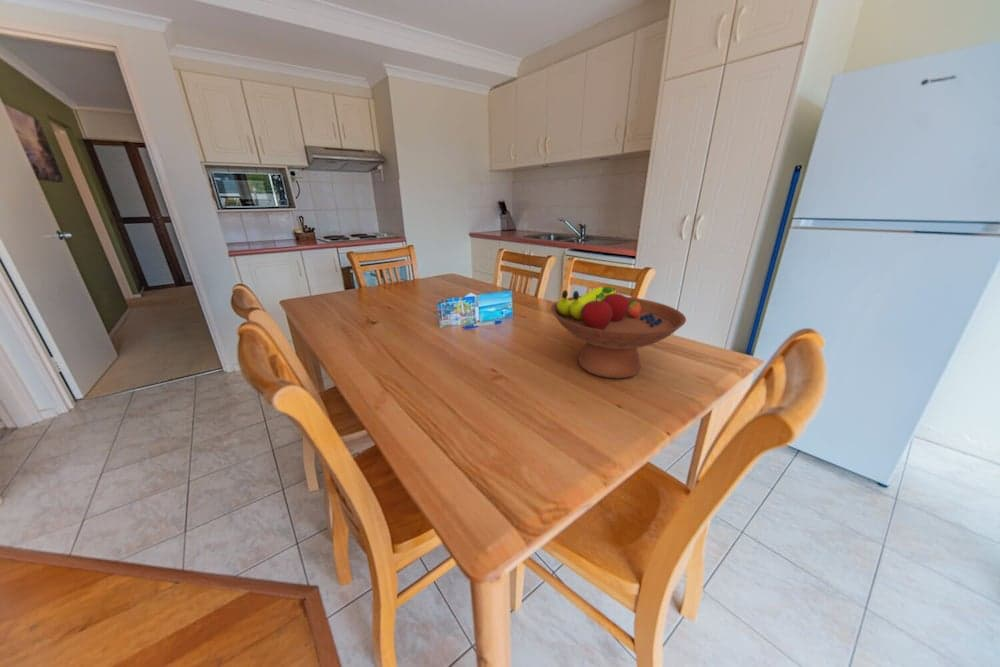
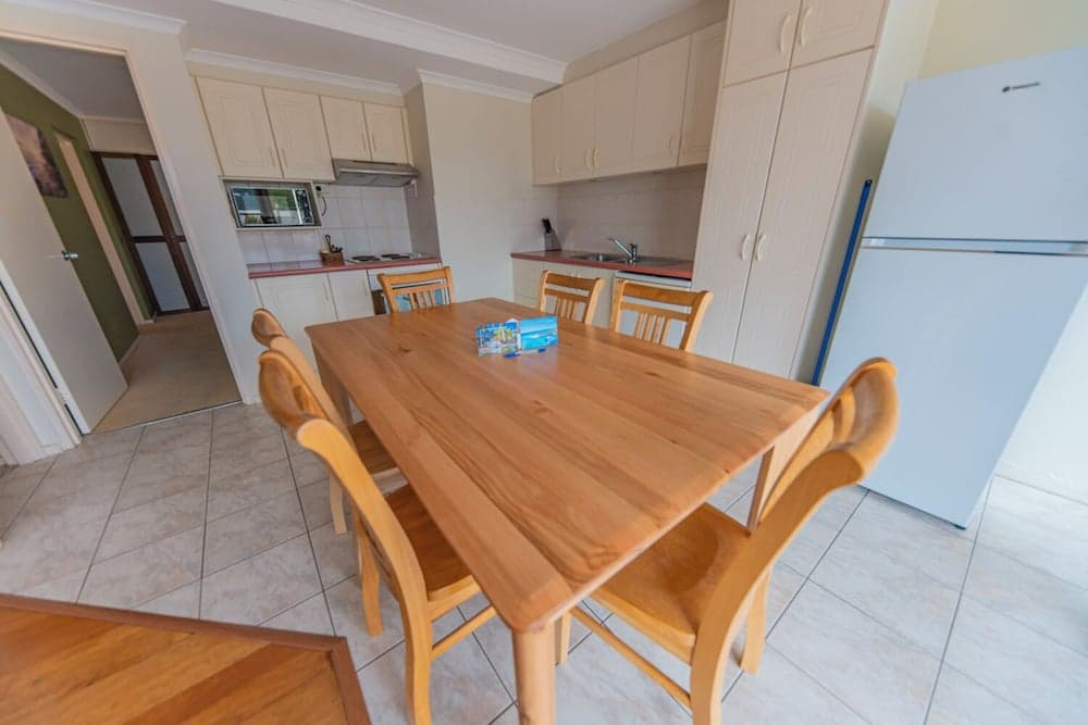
- fruit bowl (613, 328)
